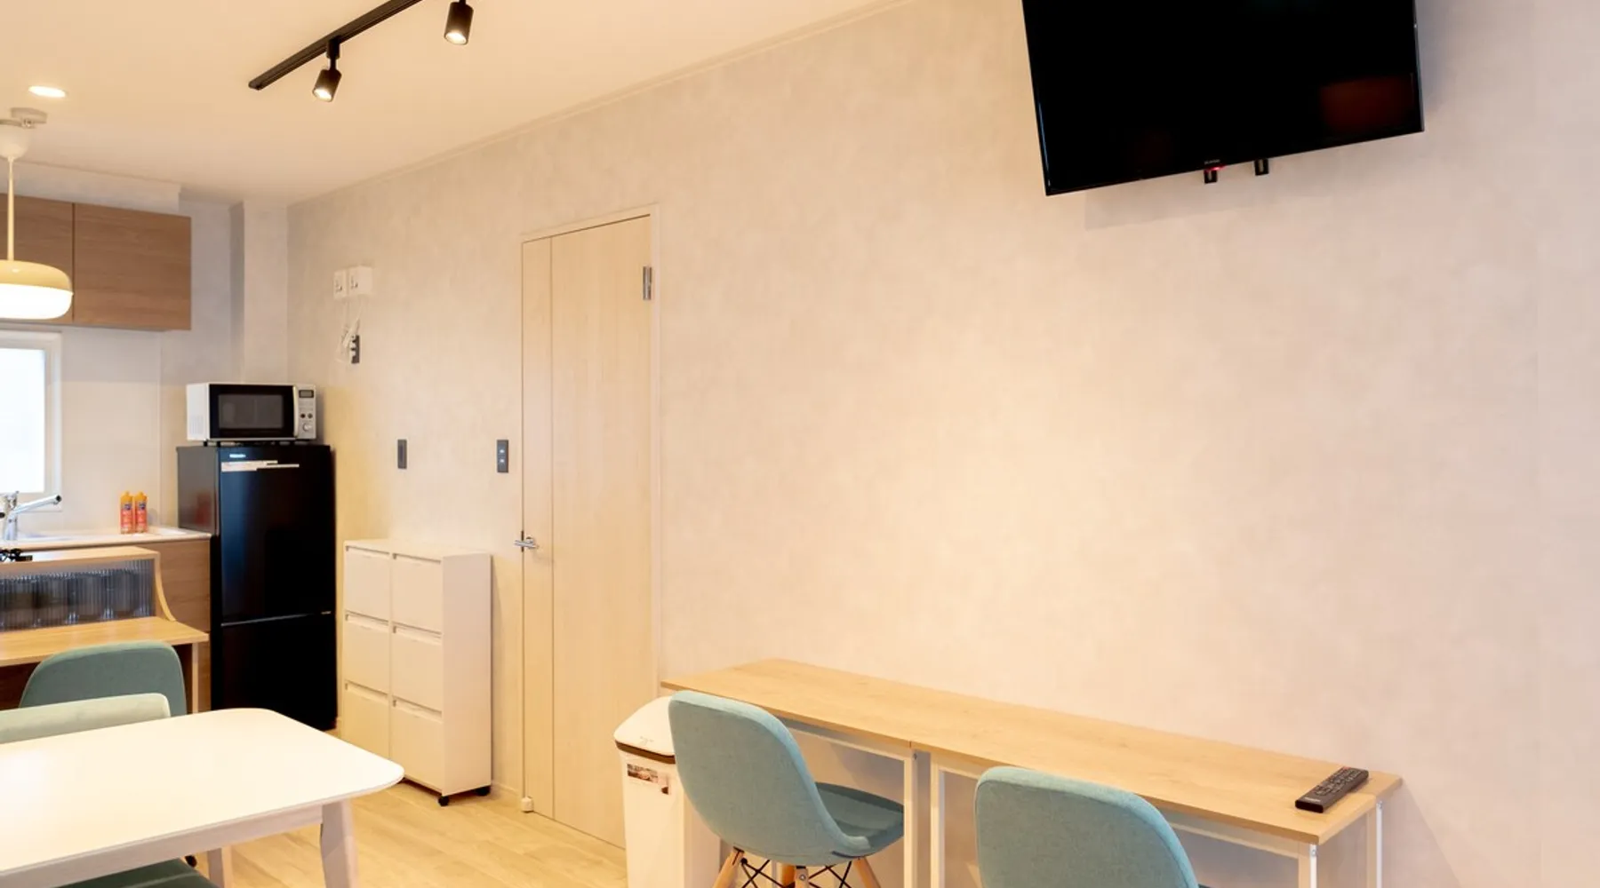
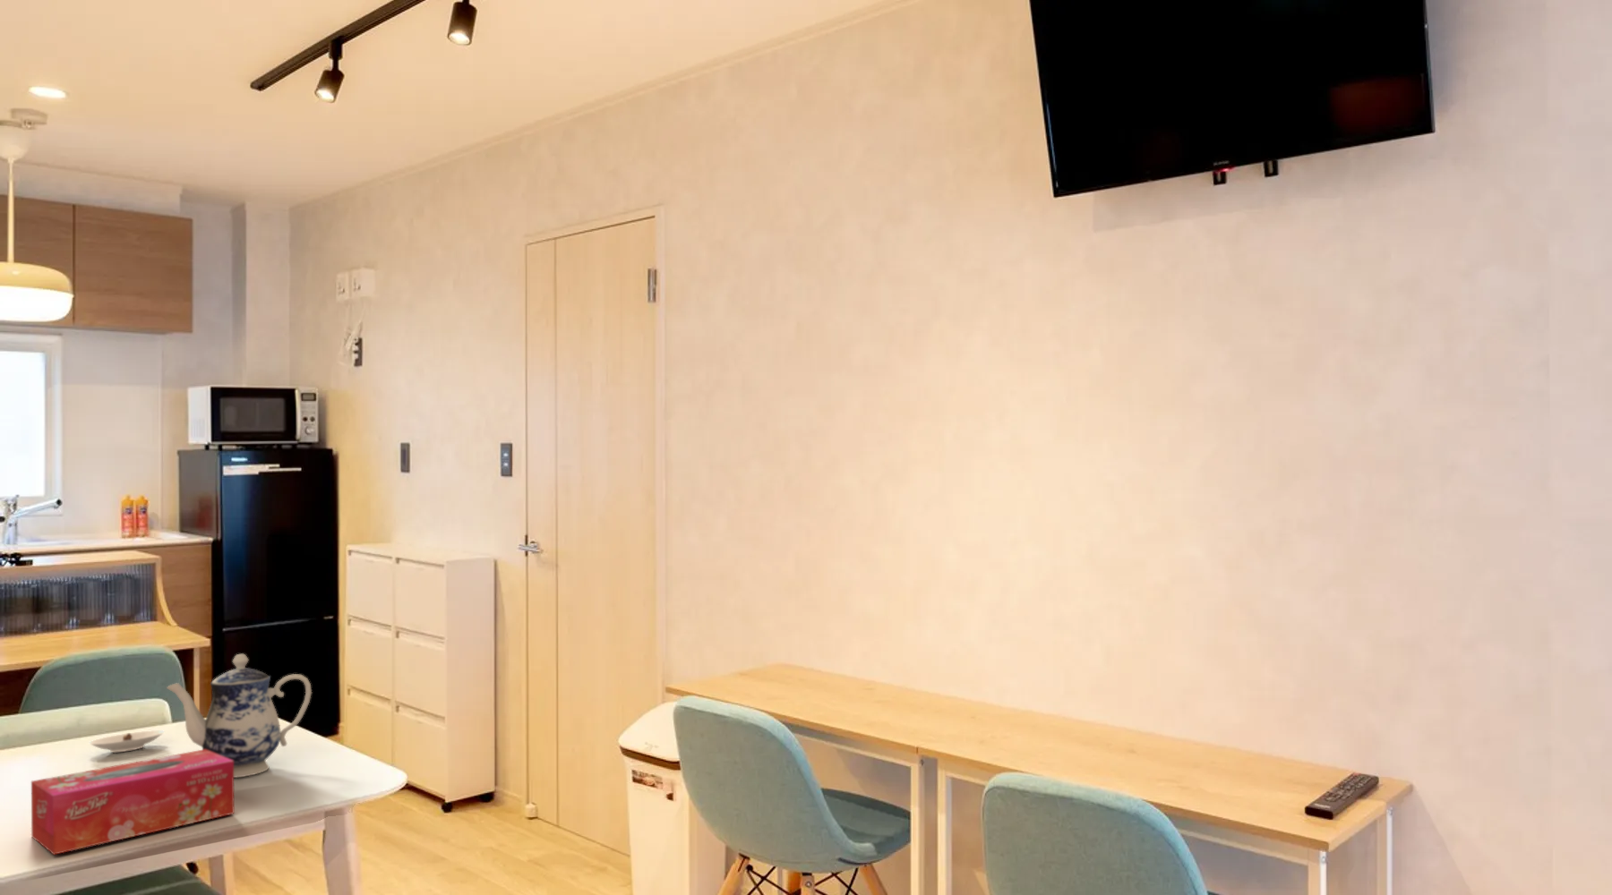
+ teapot (240, 712)
+ saucer (127, 741)
+ tissue box (136, 797)
